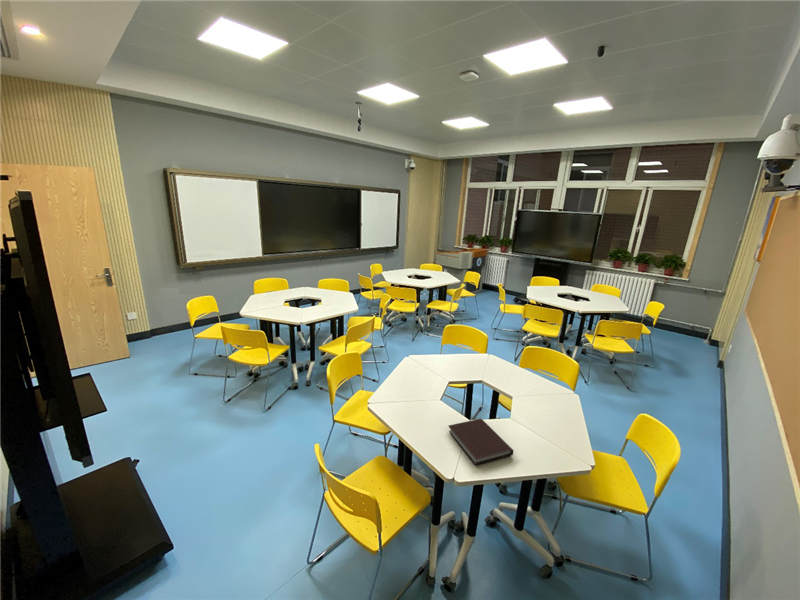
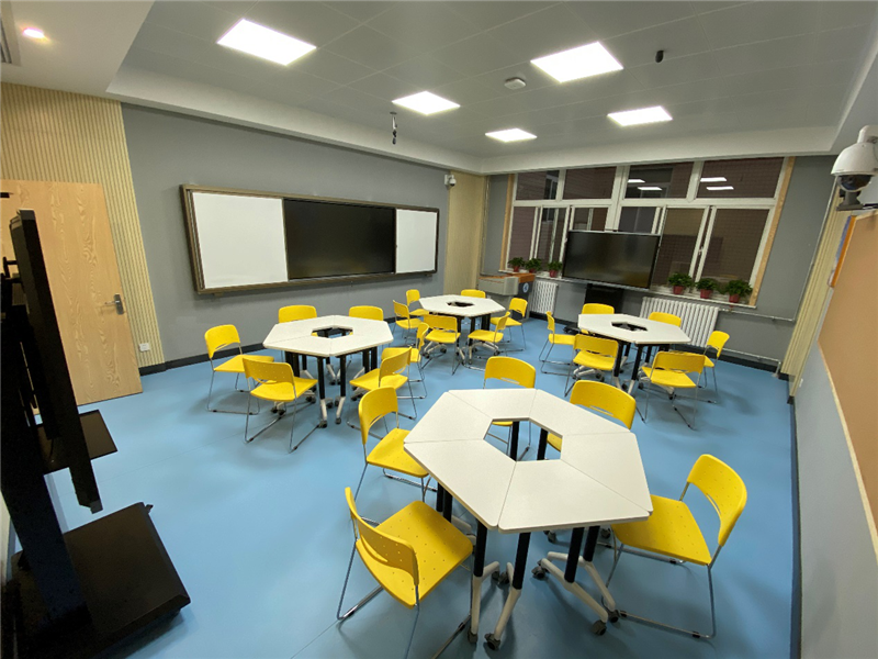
- notebook (478, 439)
